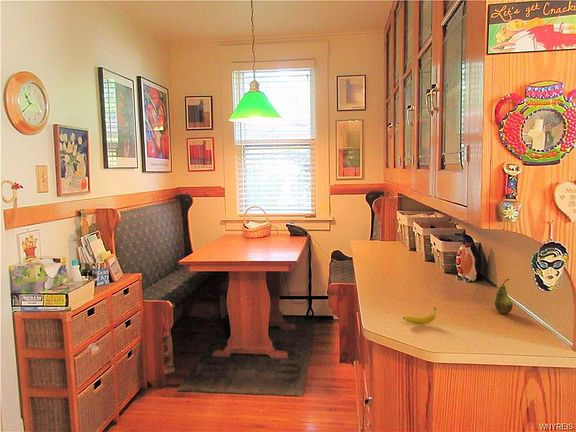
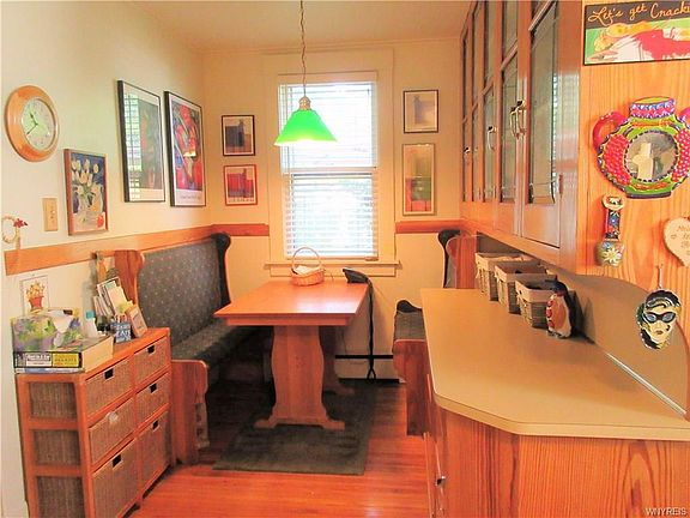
- fruit (504, 294)
- fruit (421, 317)
